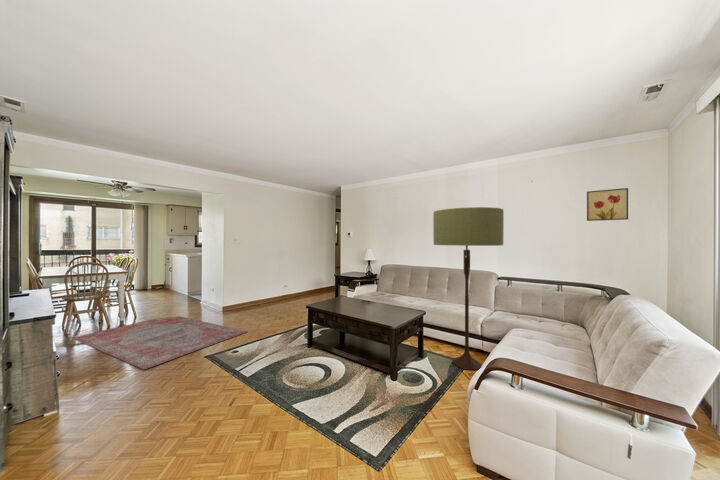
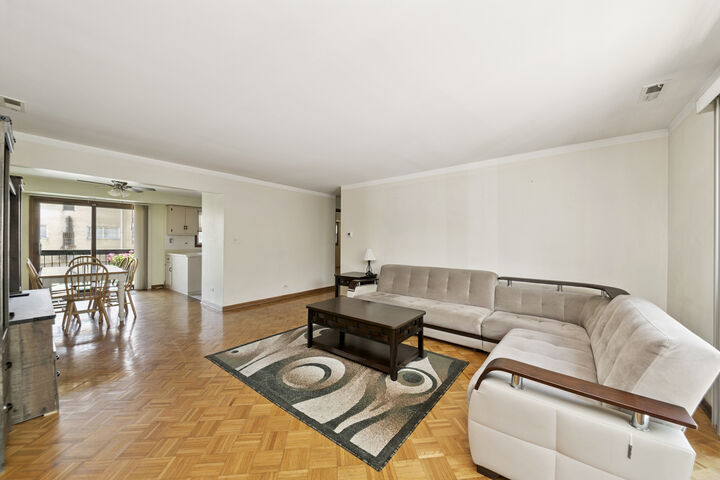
- wall art (606, 205)
- rug (162, 334)
- floor lamp (466, 286)
